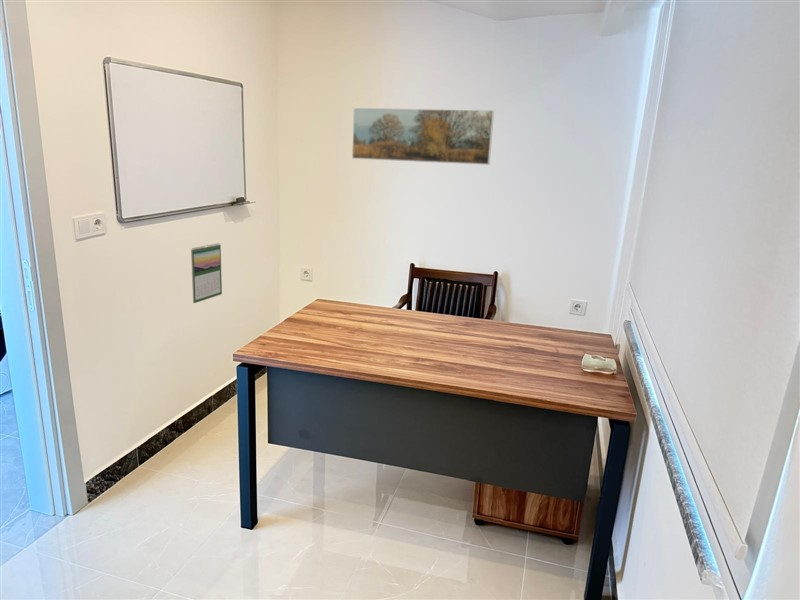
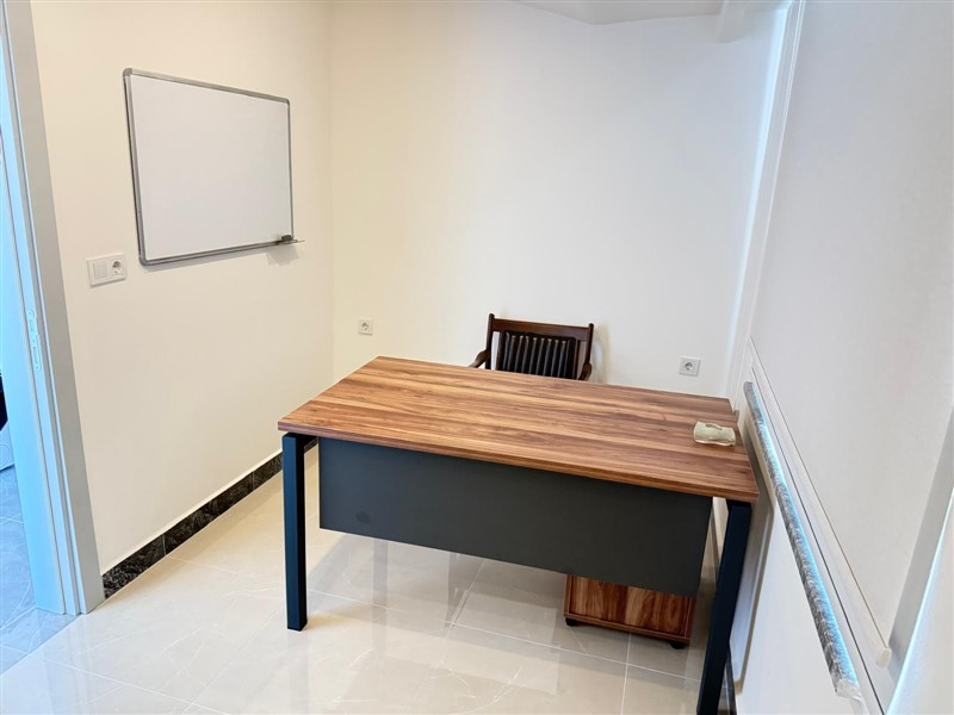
- calendar (207, 271)
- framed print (420, 135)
